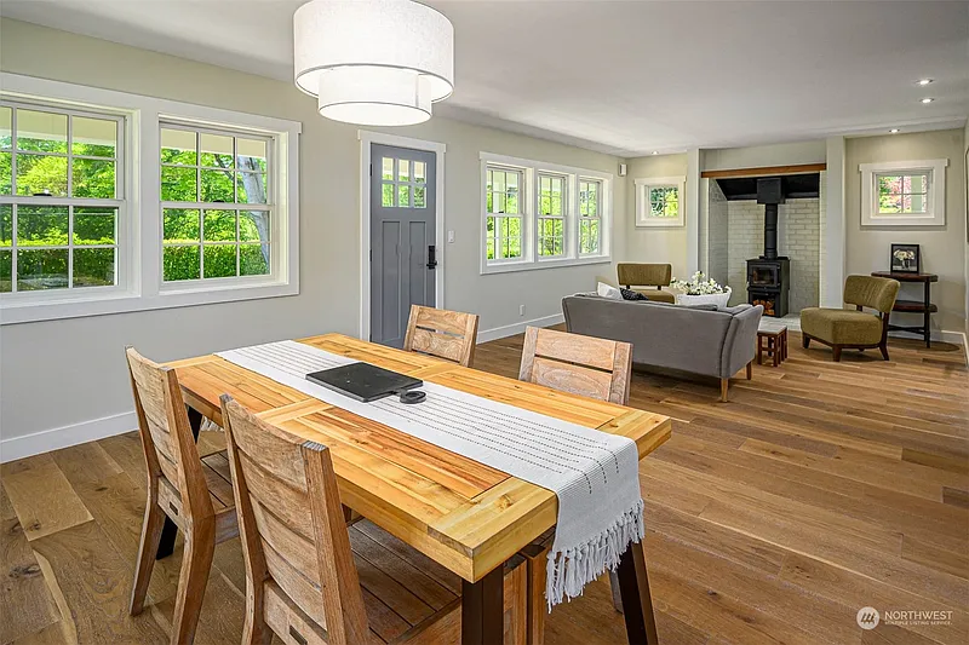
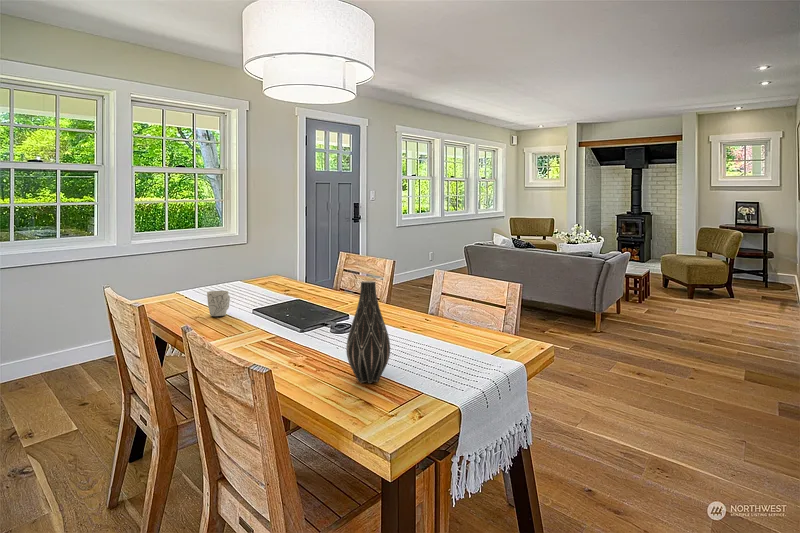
+ mug (220, 302)
+ vase (368, 330)
